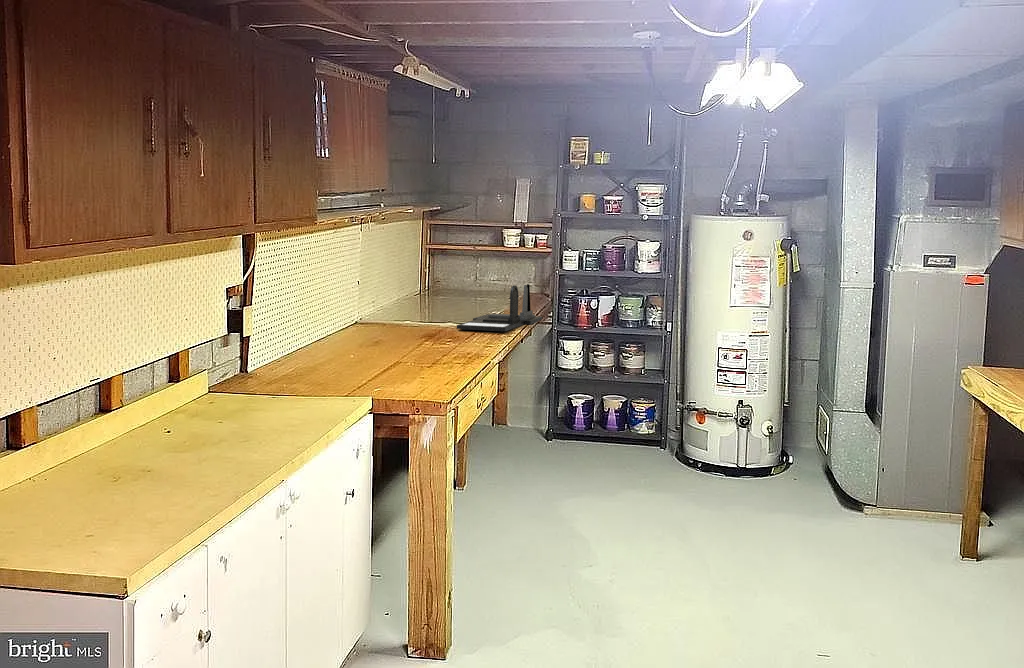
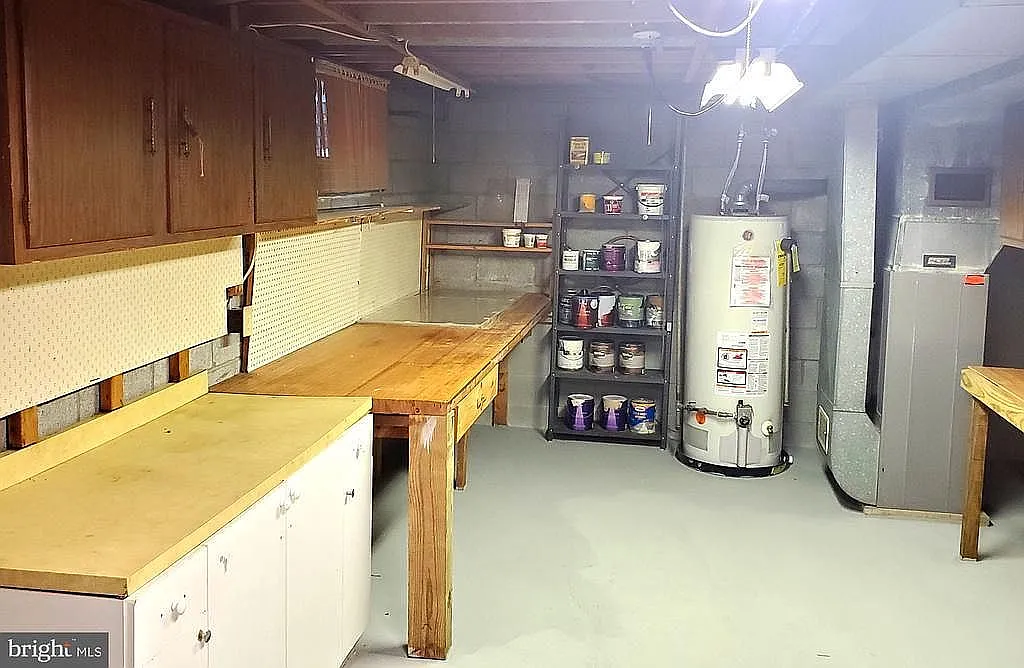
- desk organizer (498, 314)
